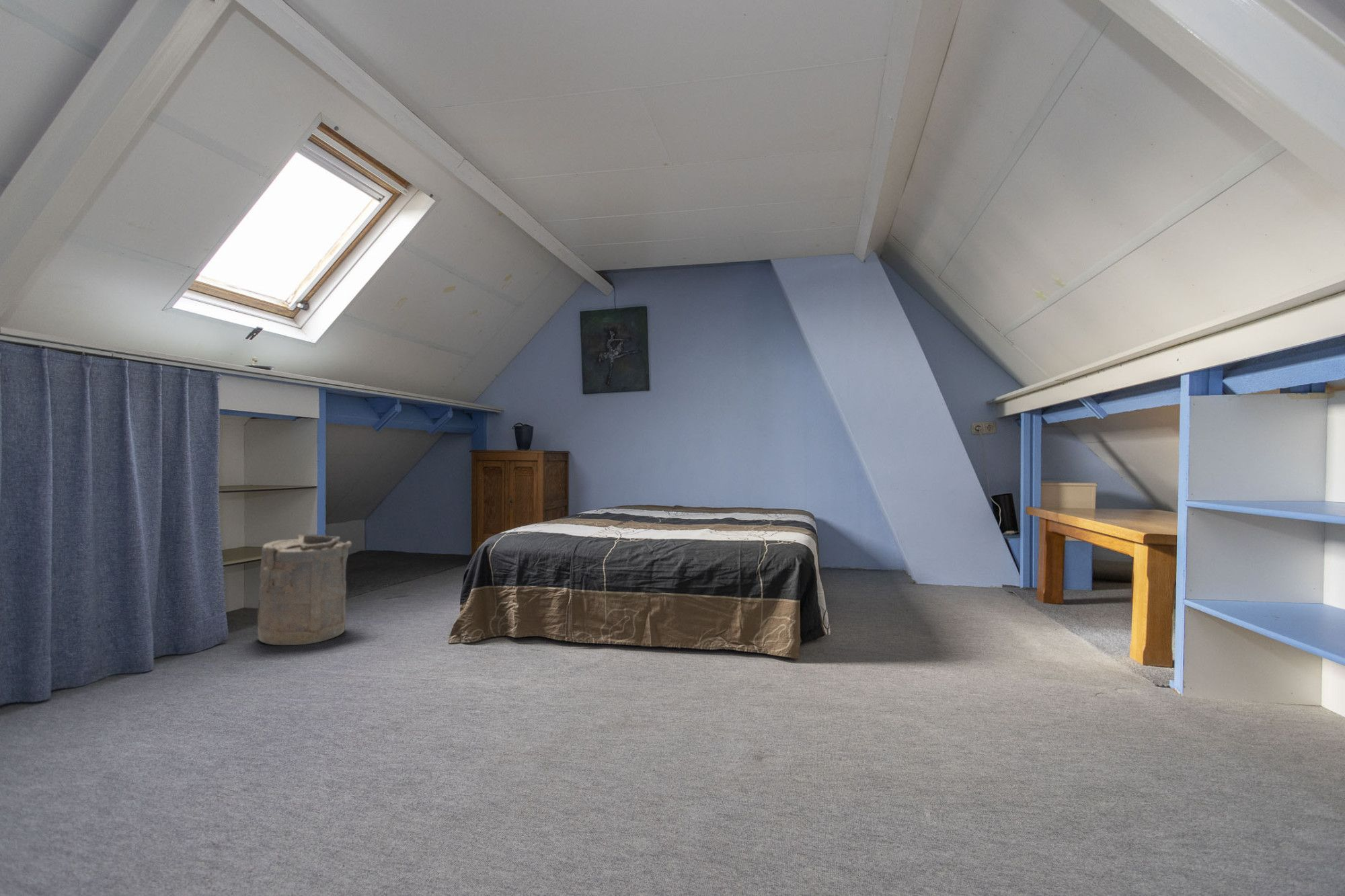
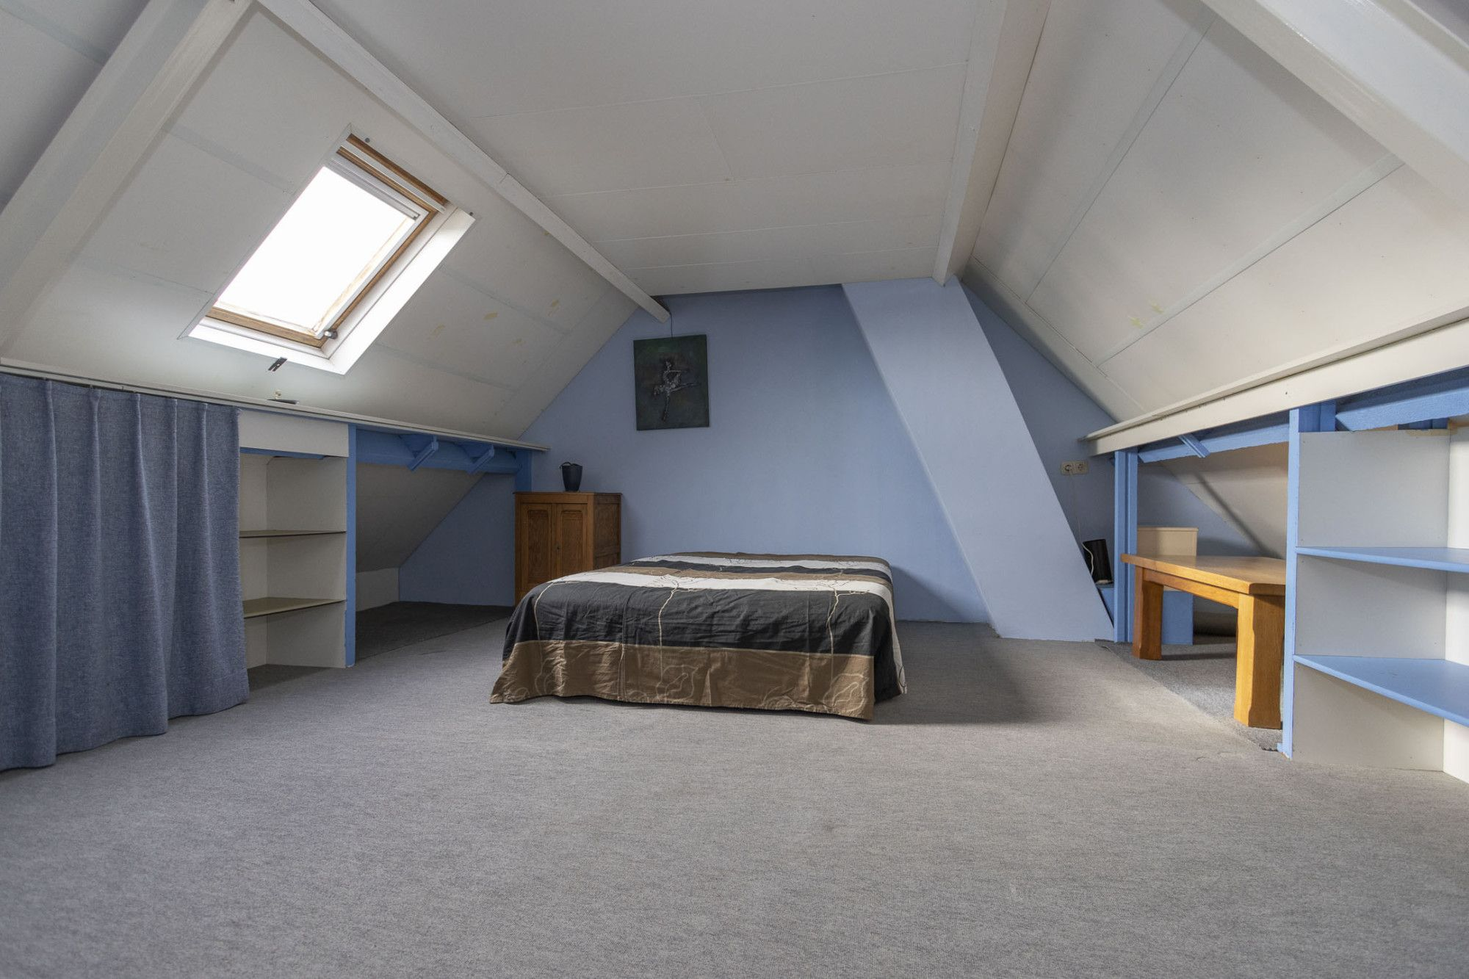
- laundry hamper (299, 585)
